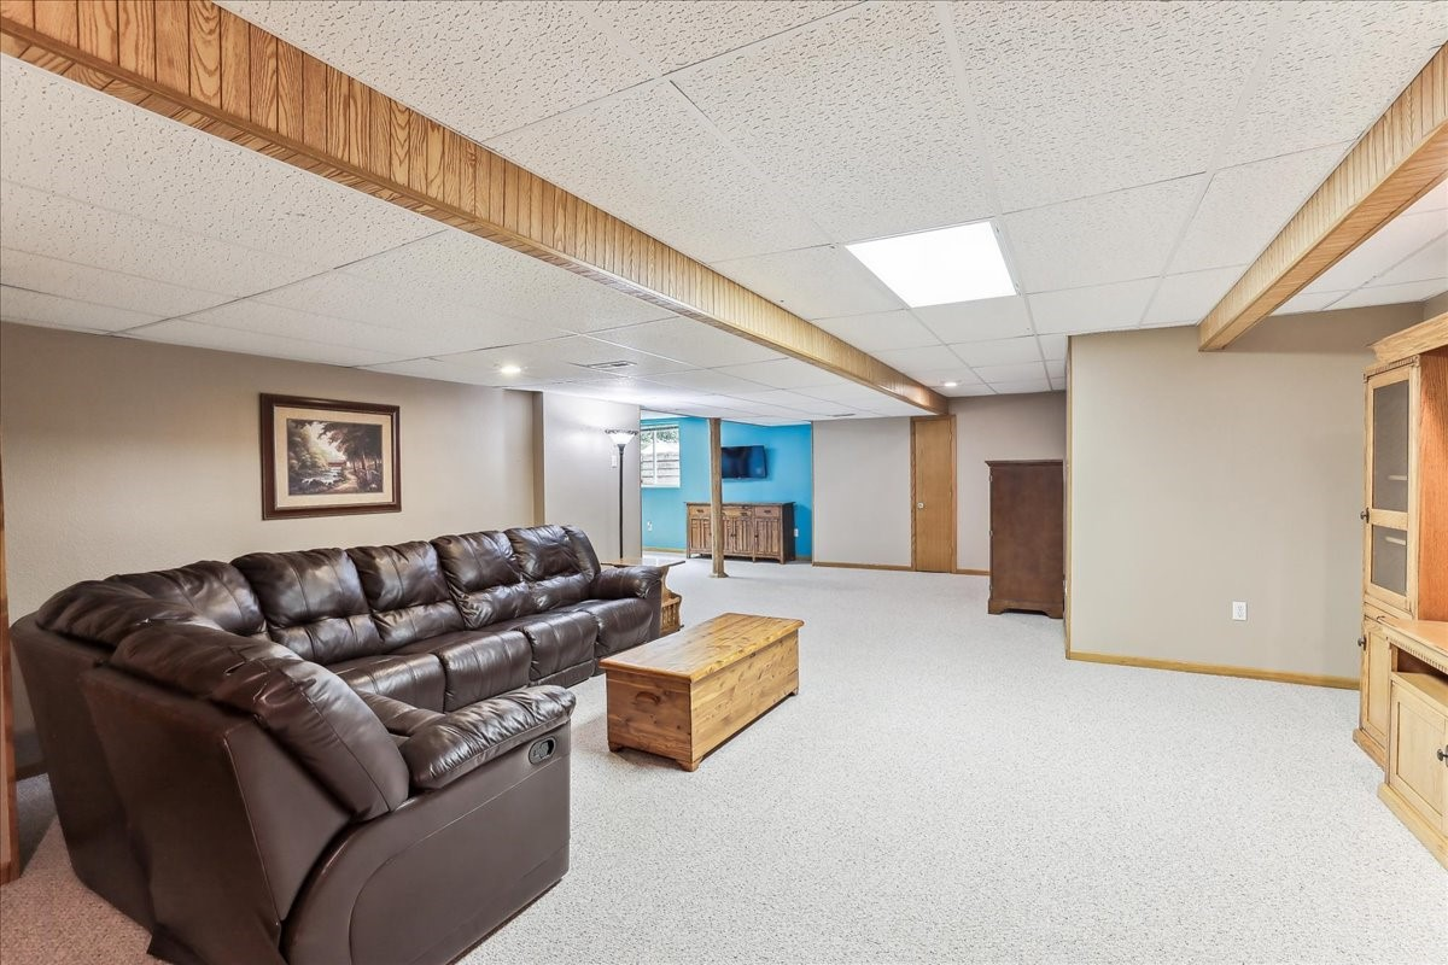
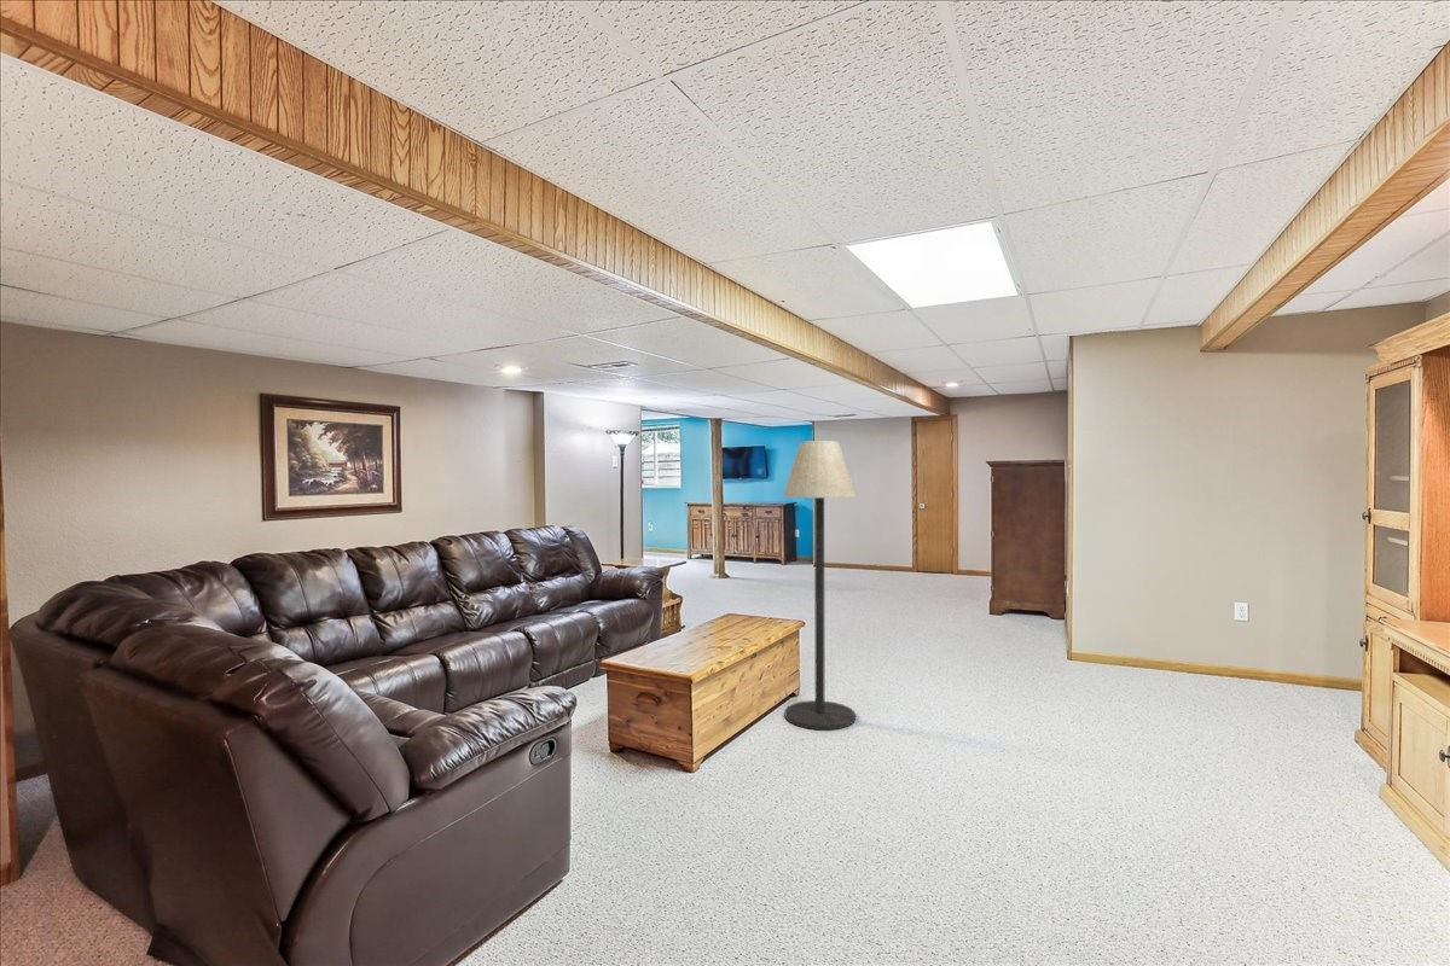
+ floor lamp (819, 578)
